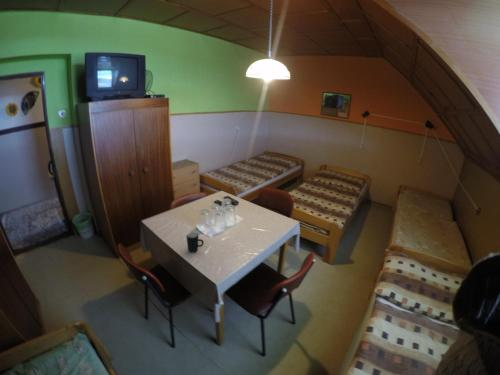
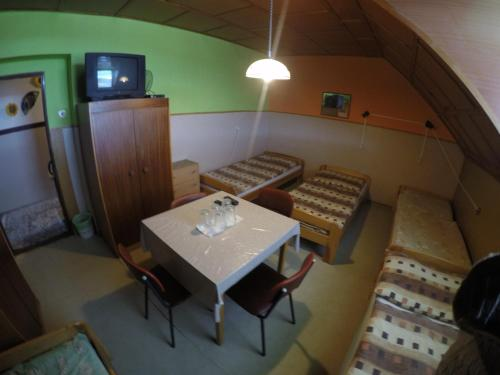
- mug (195, 242)
